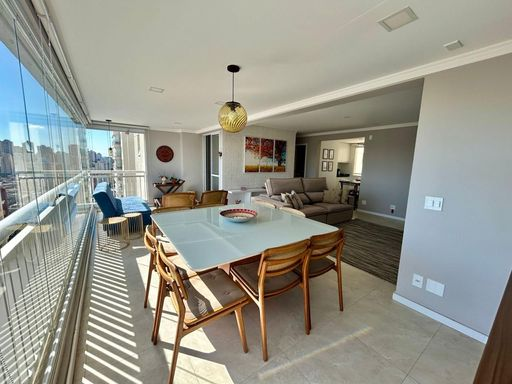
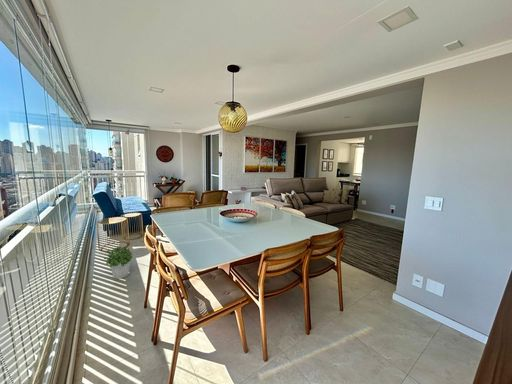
+ potted plant (118, 261)
